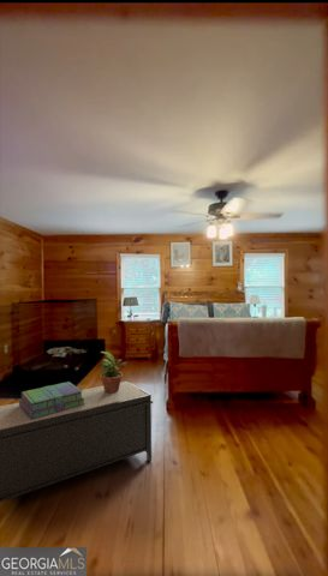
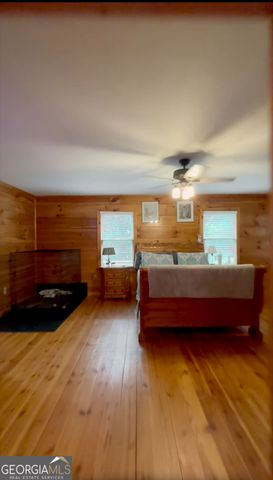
- potted plant (114, 371)
- stack of books (52, 397)
- bench (68, 437)
